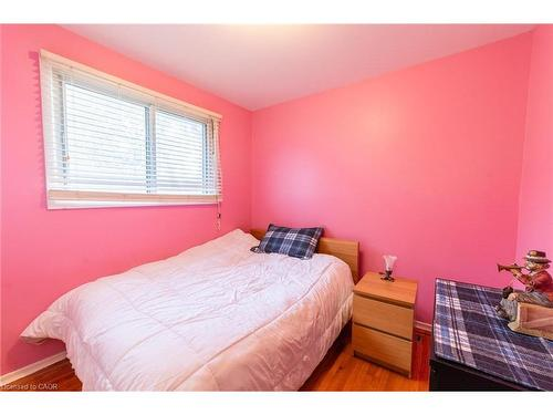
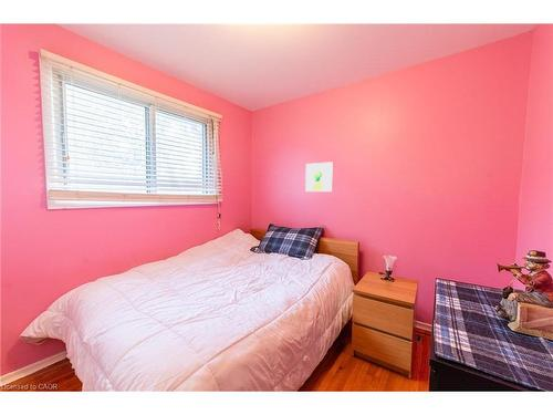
+ wall art (319, 177)
